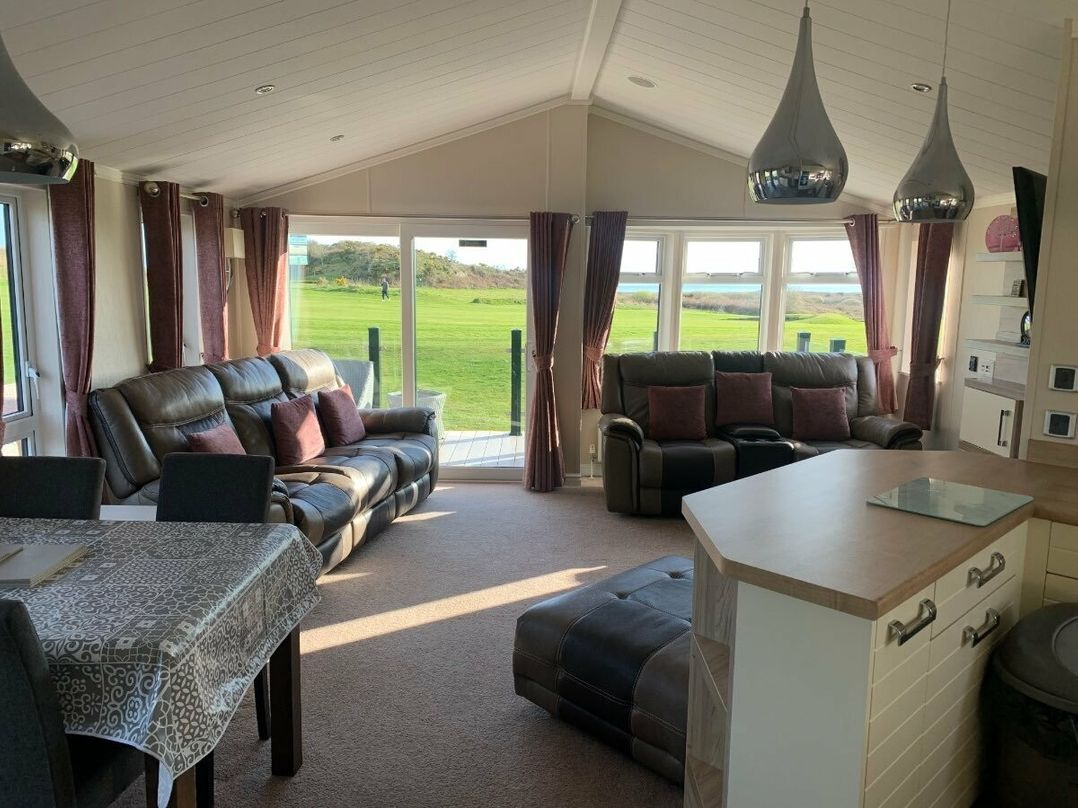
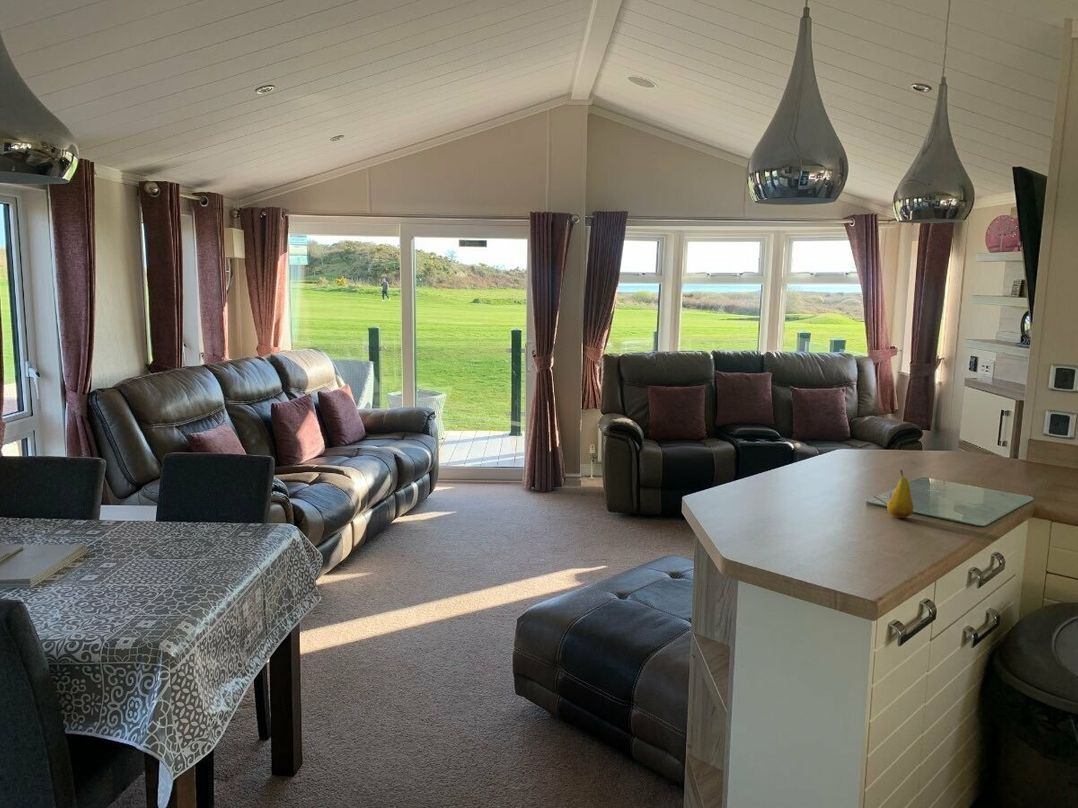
+ fruit (901, 493)
